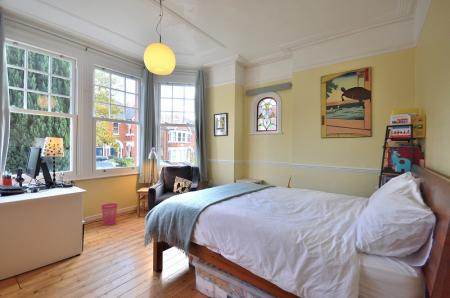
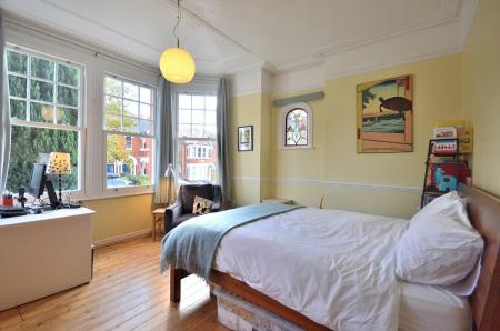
- waste basket (109, 213)
